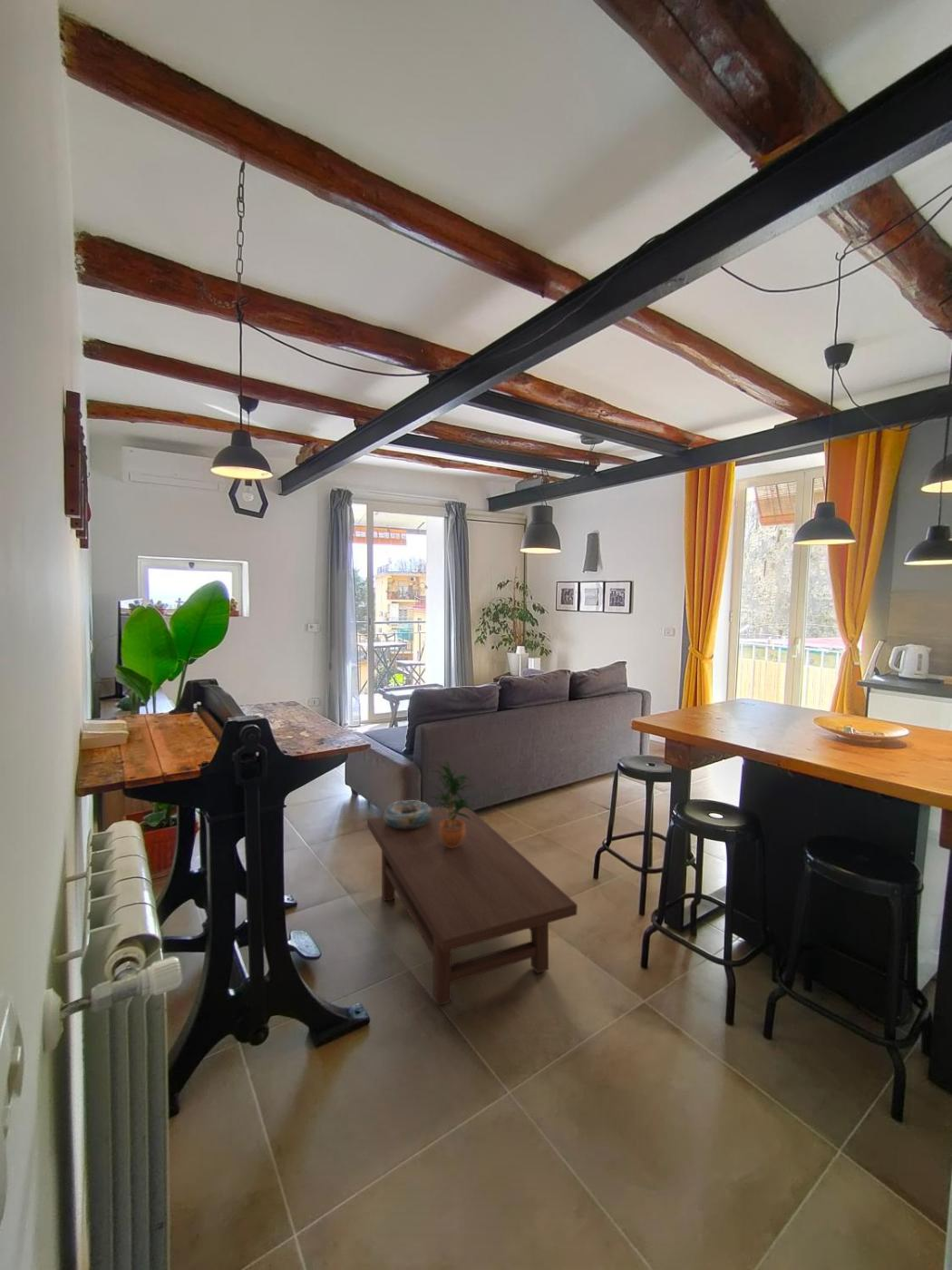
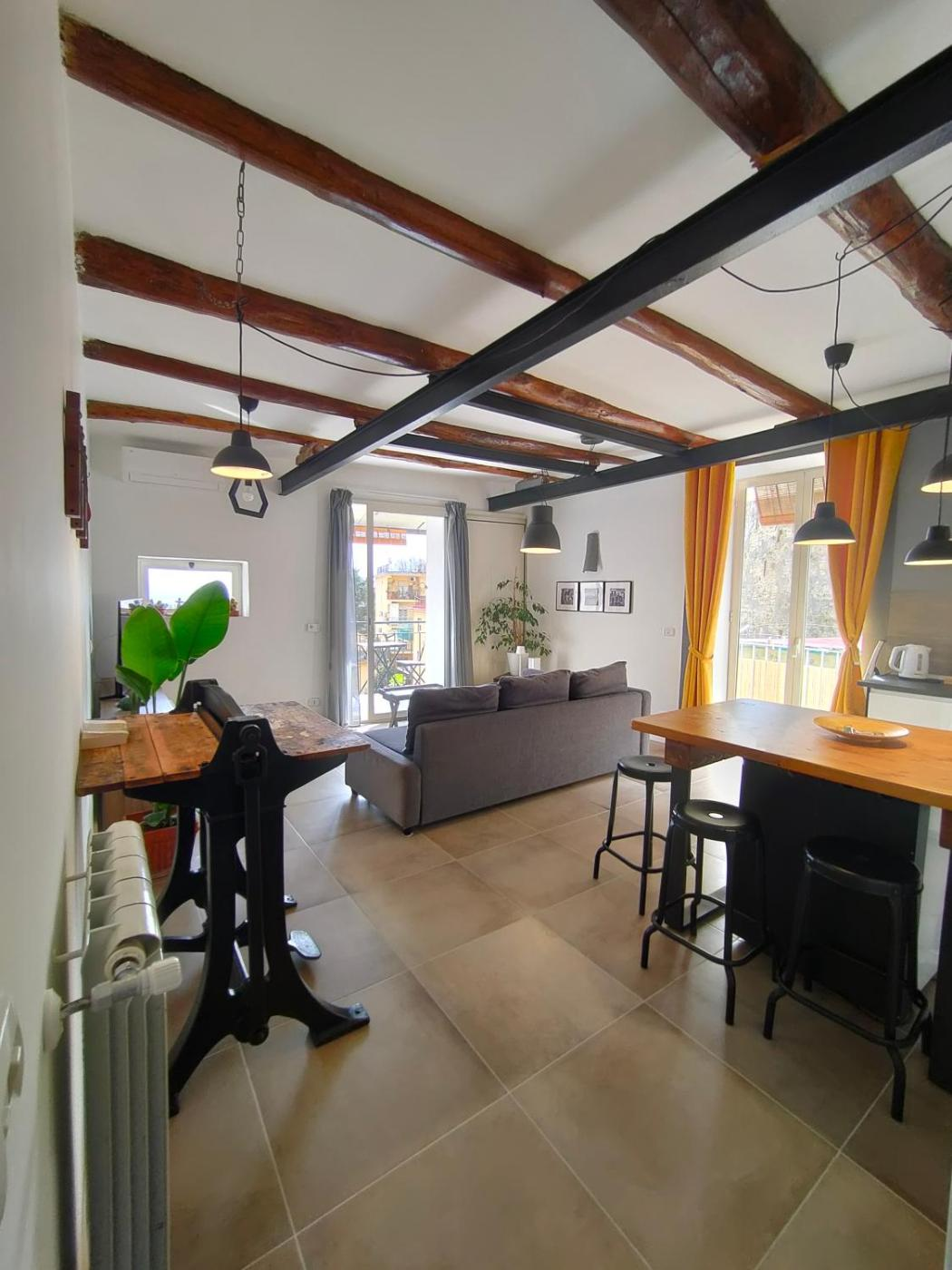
- coffee table (455, 892)
- potted plant (452, 801)
- decorative bowl (407, 813)
